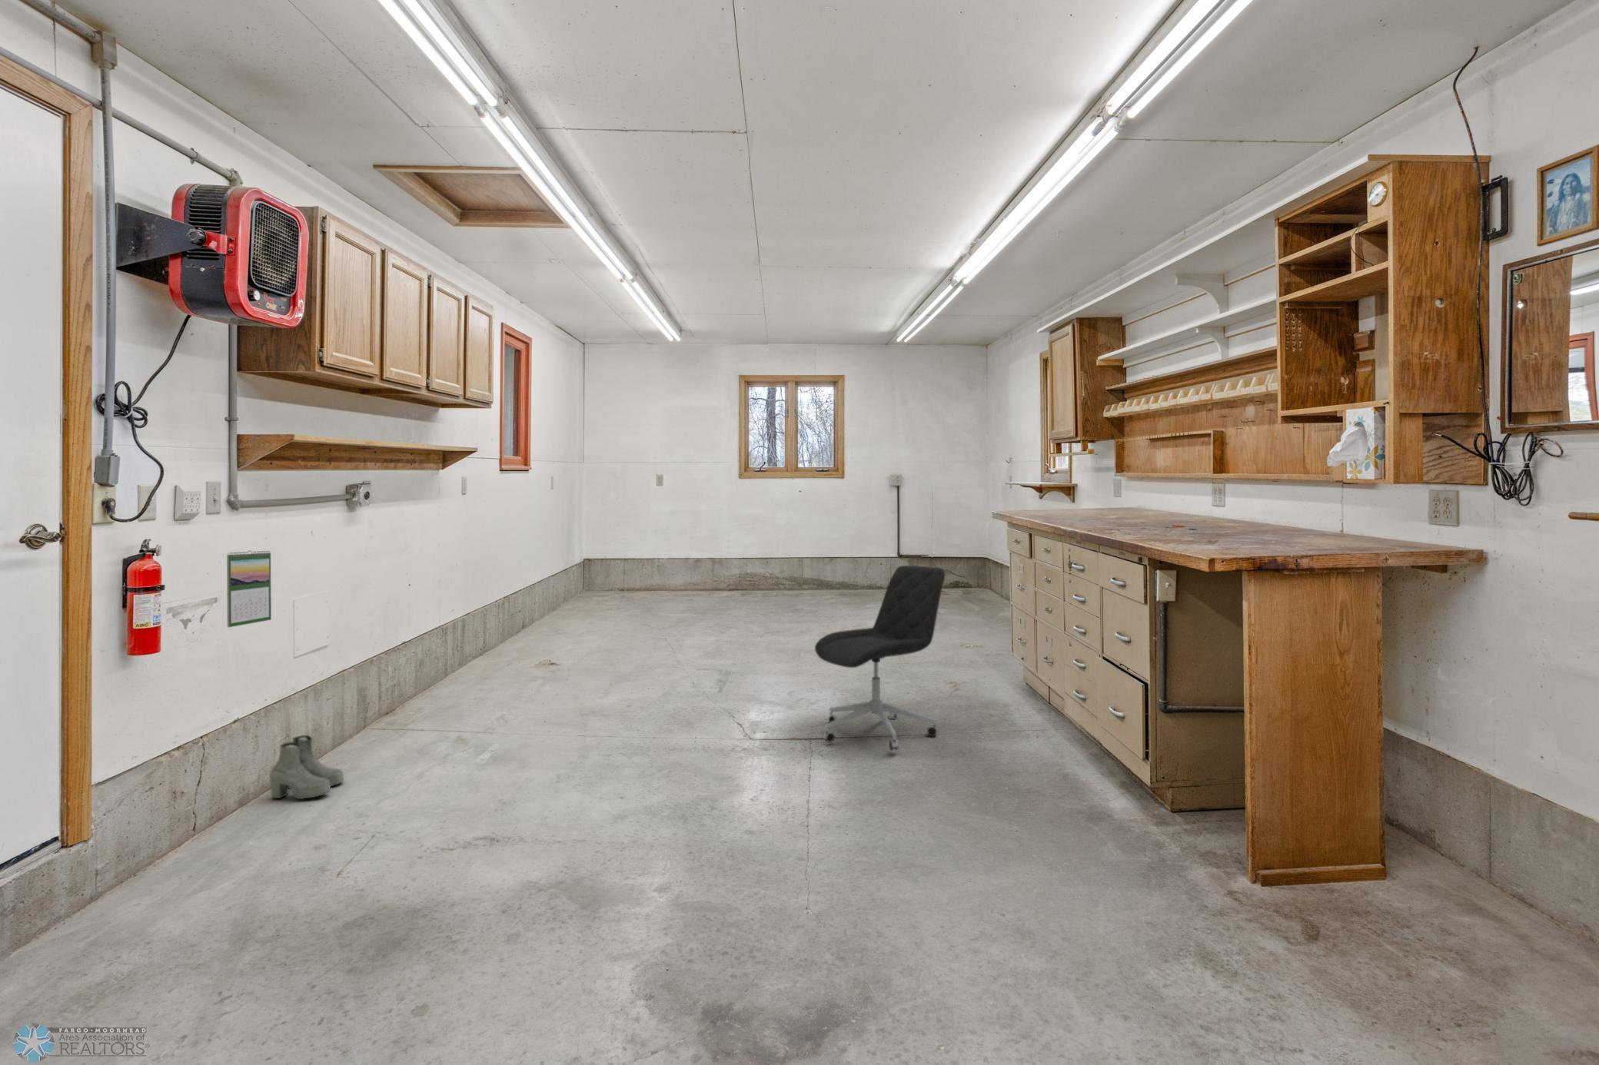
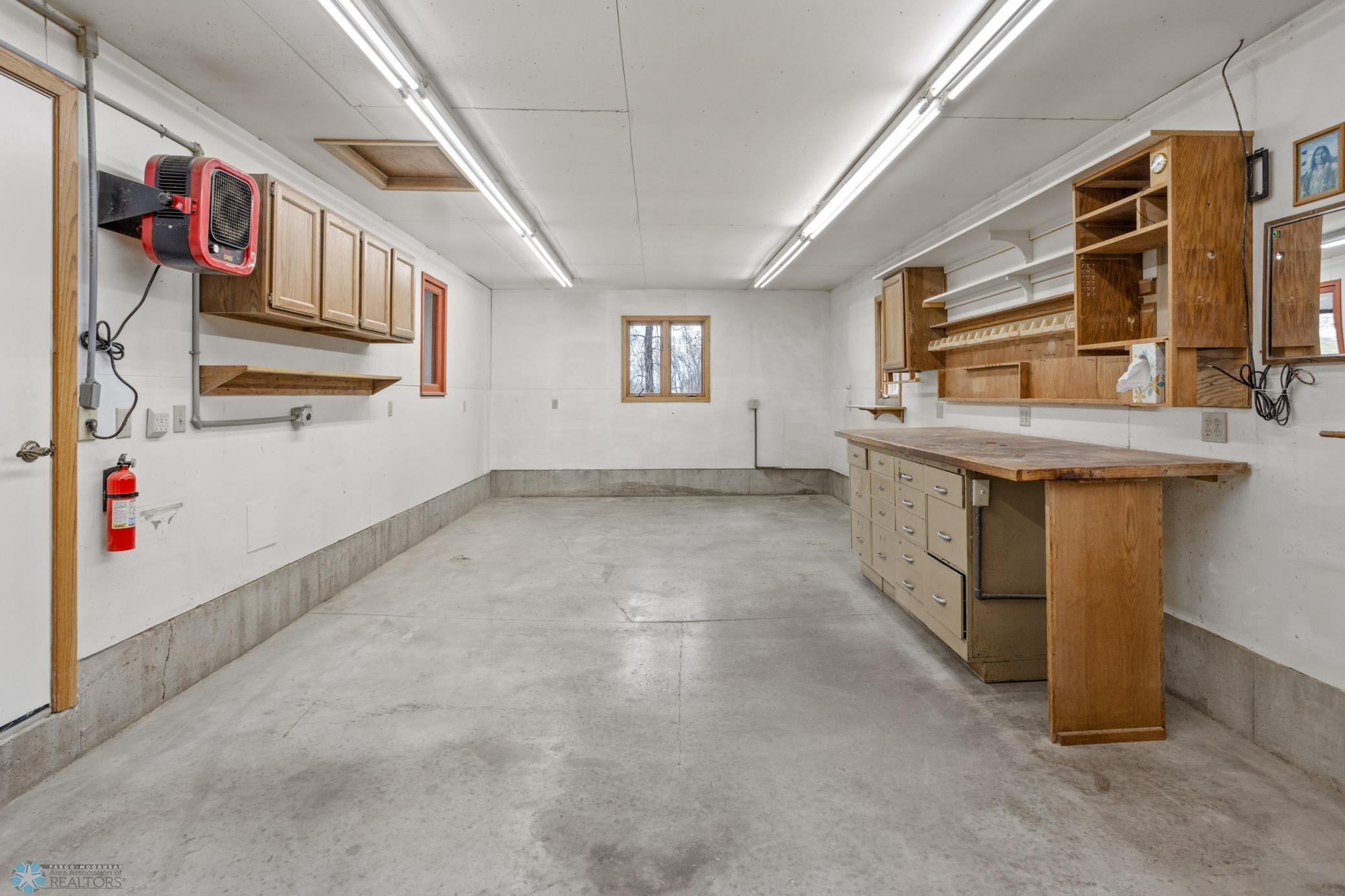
- boots (307, 764)
- calendar (250, 586)
- office chair (877, 650)
